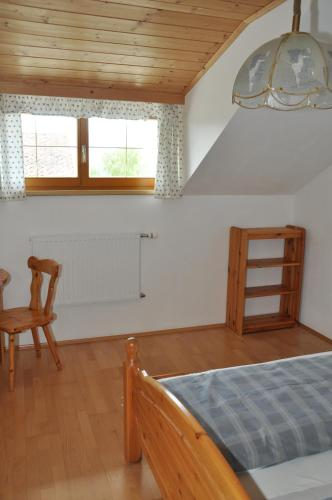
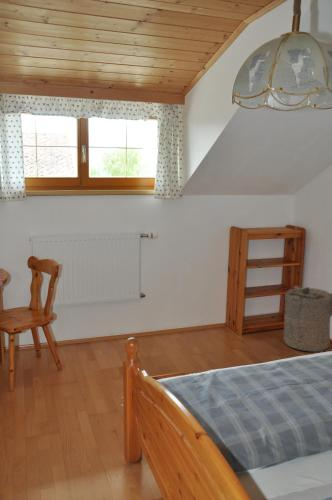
+ laundry hamper (307, 315)
